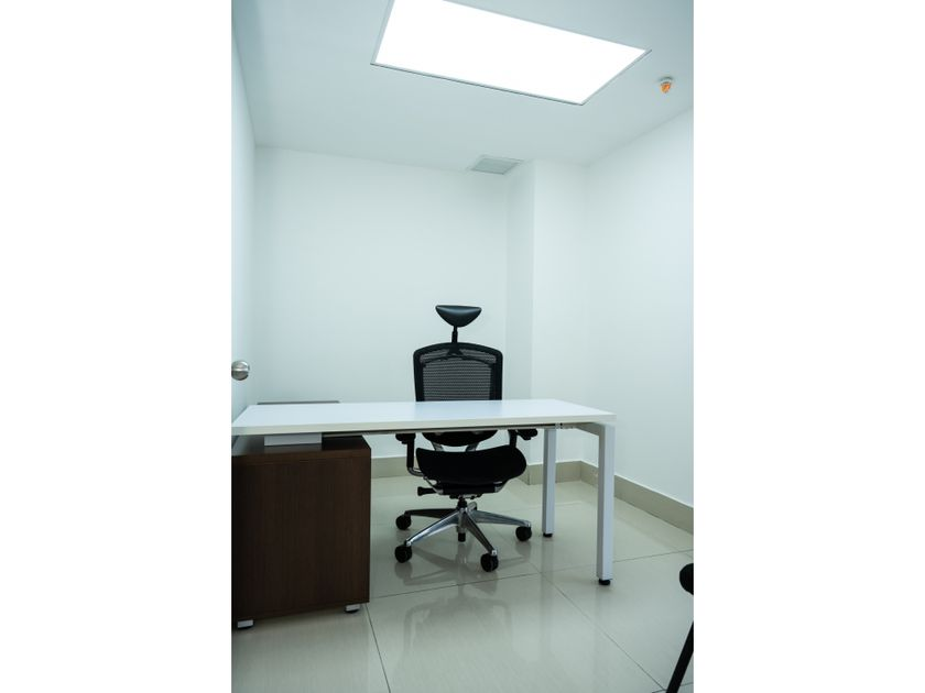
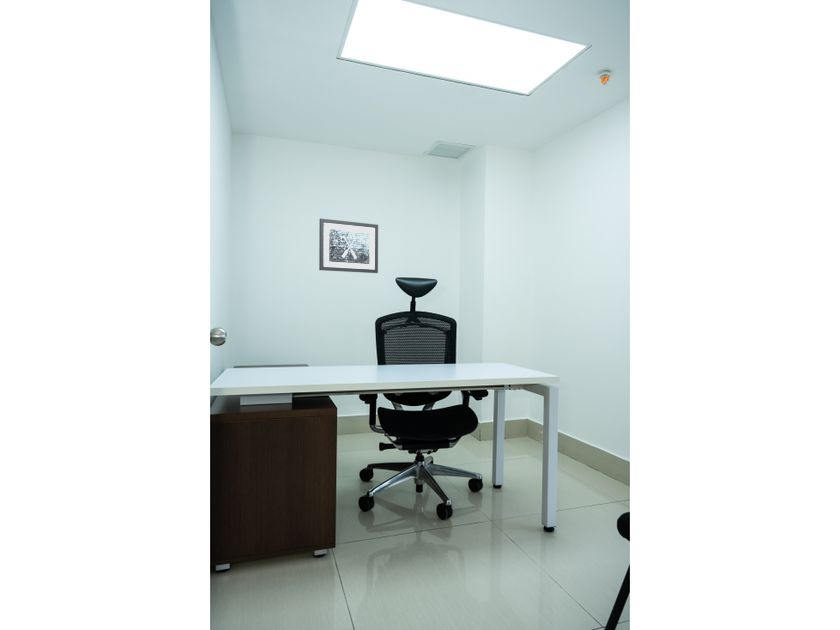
+ wall art (349, 246)
